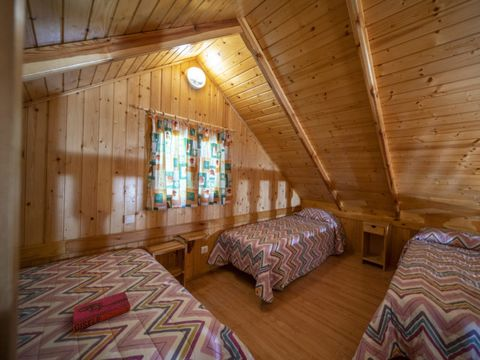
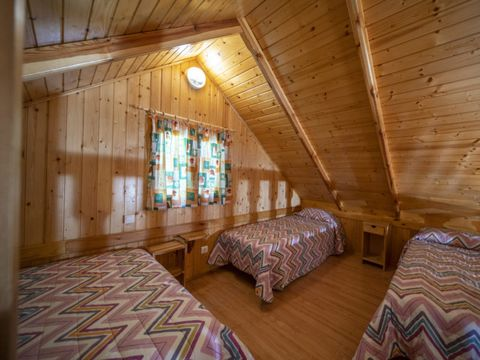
- hardback book (102, 309)
